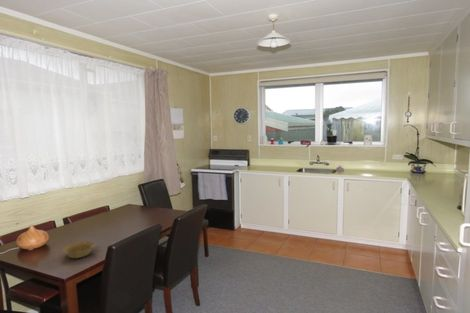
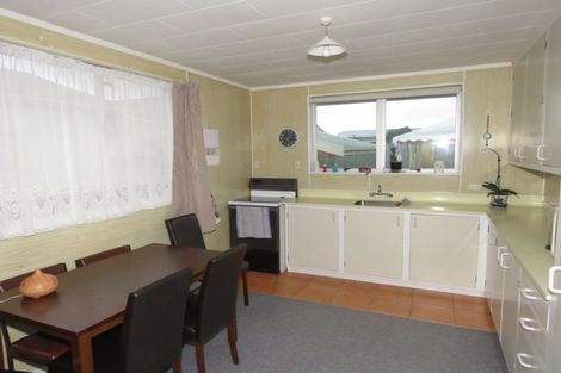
- bowl (79, 250)
